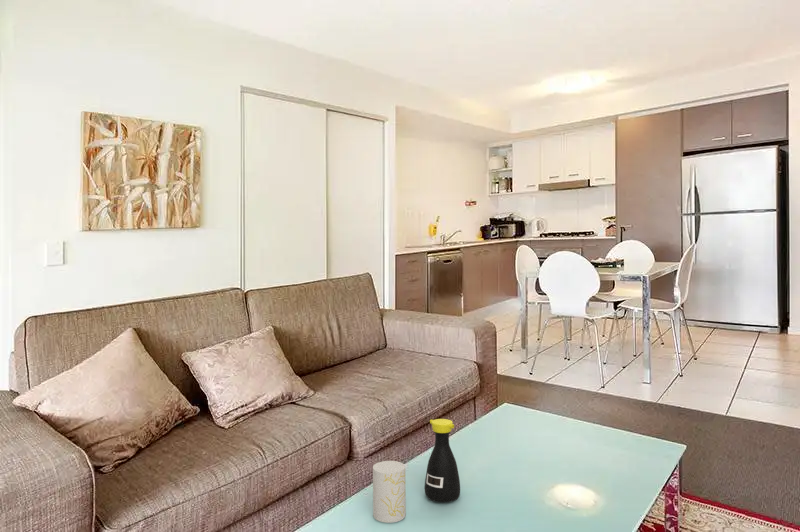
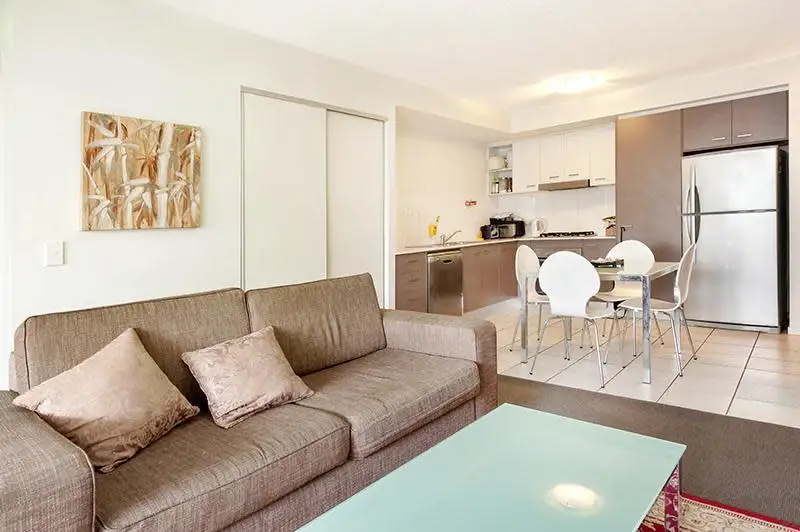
- bottle (442, 458)
- cup (389, 490)
